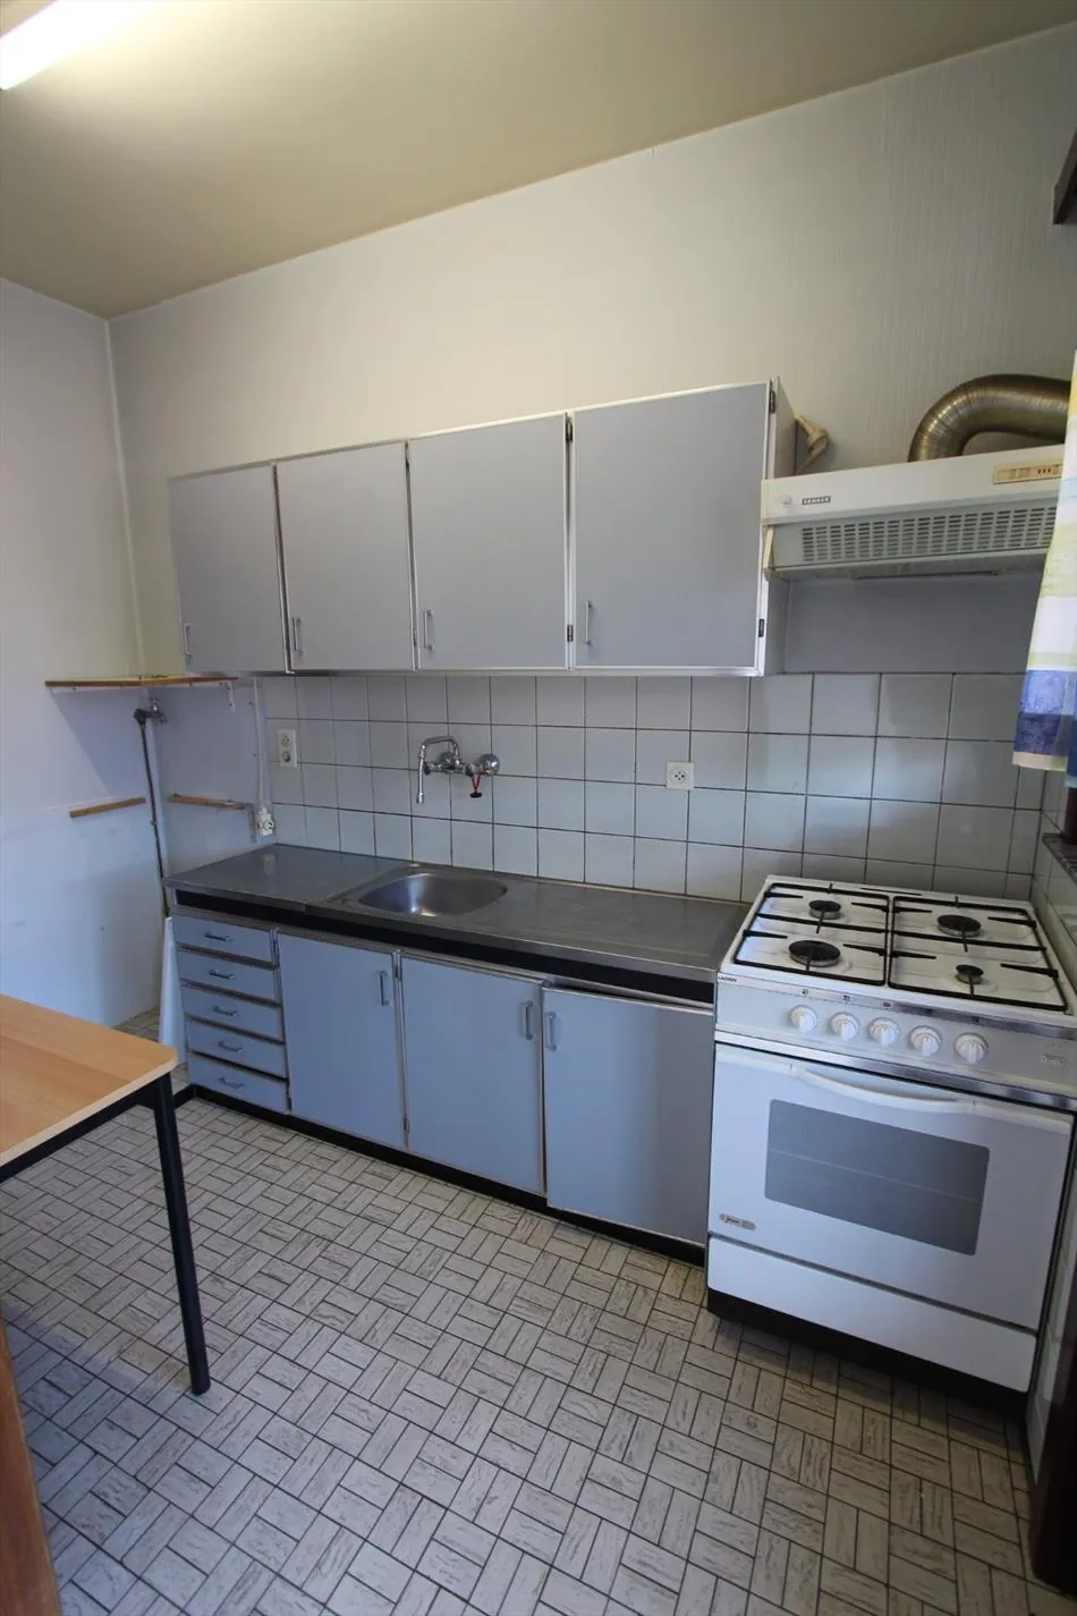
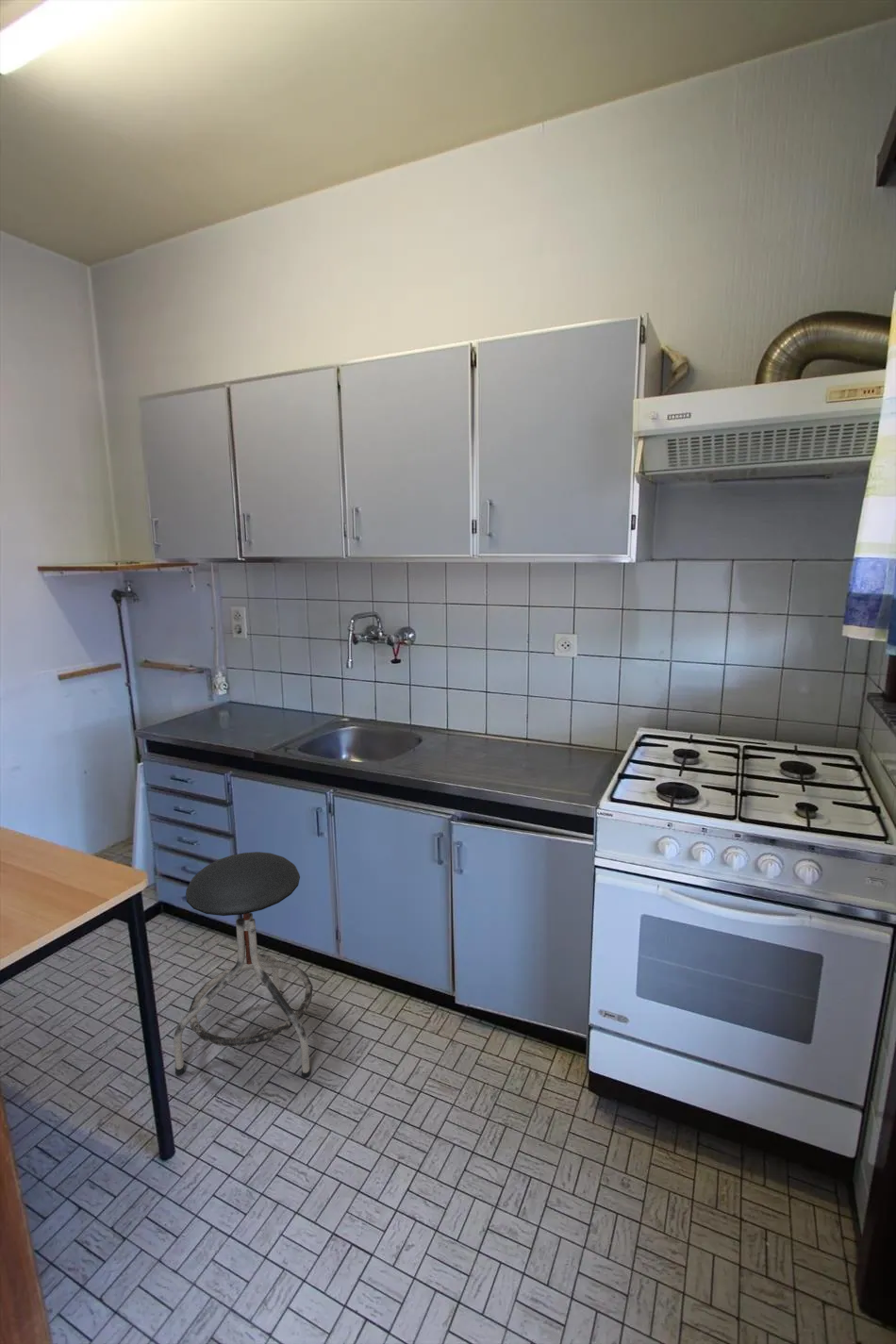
+ stool (252, 952)
